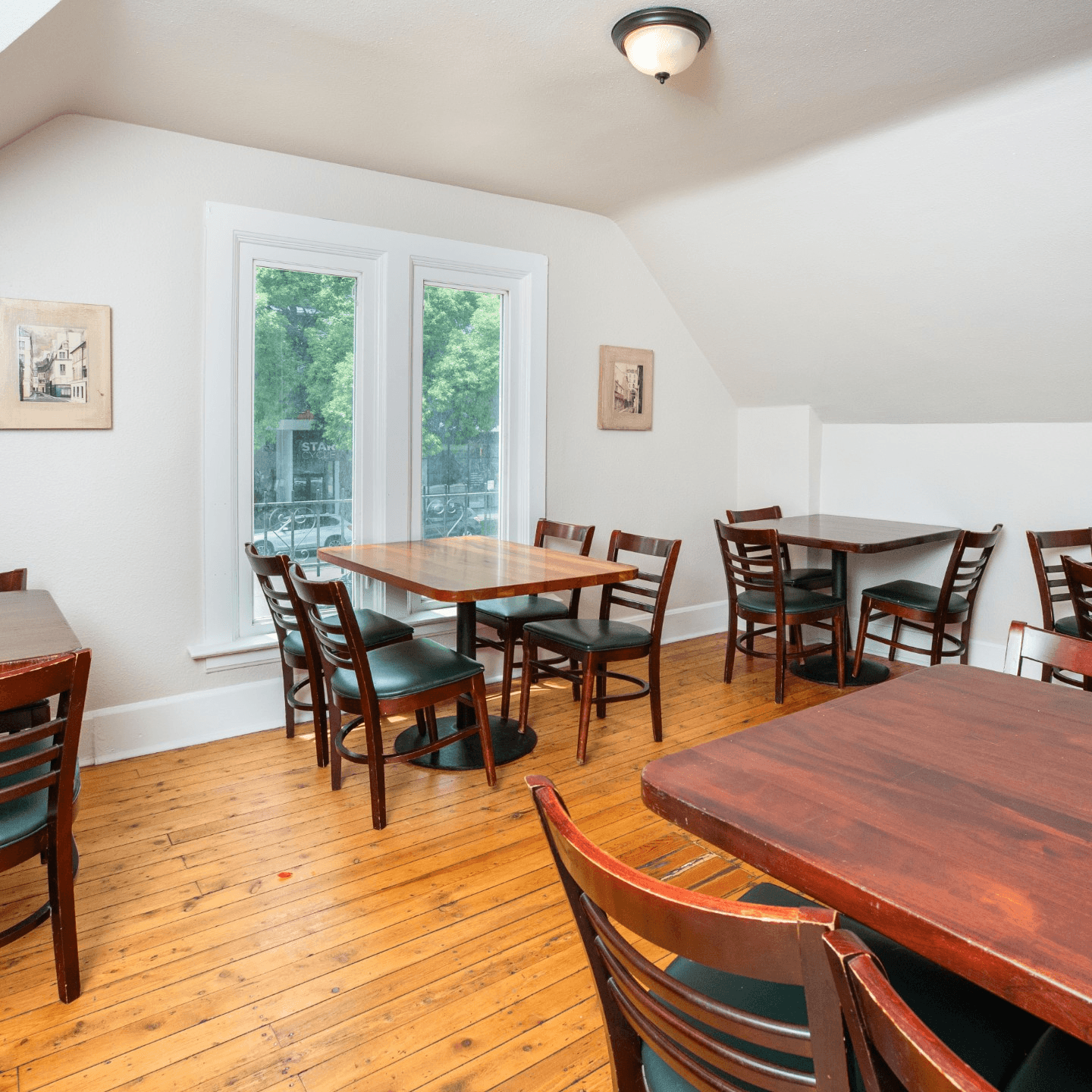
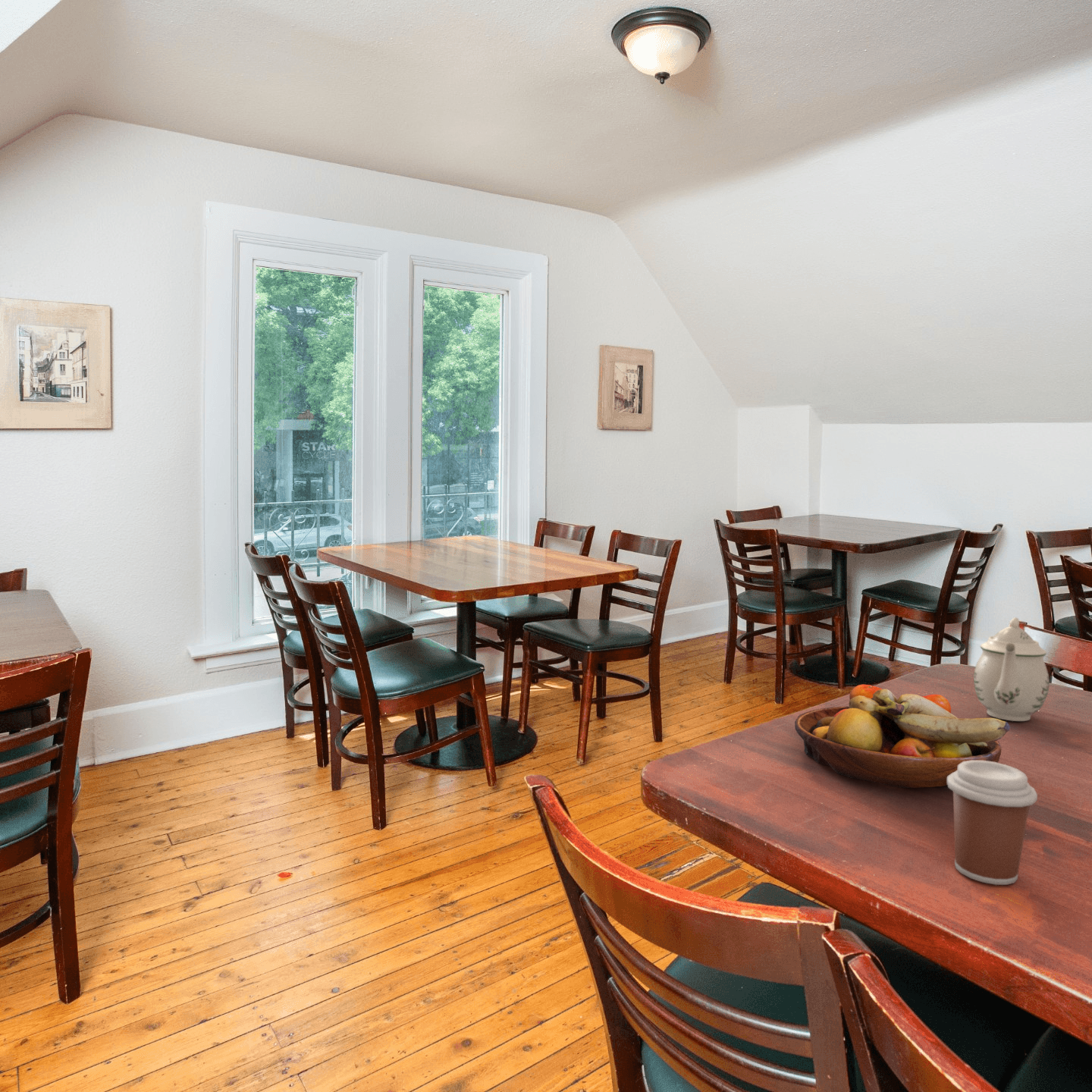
+ teapot (1011, 667)
+ coffee cup (988, 821)
+ fruit bowl (896, 723)
